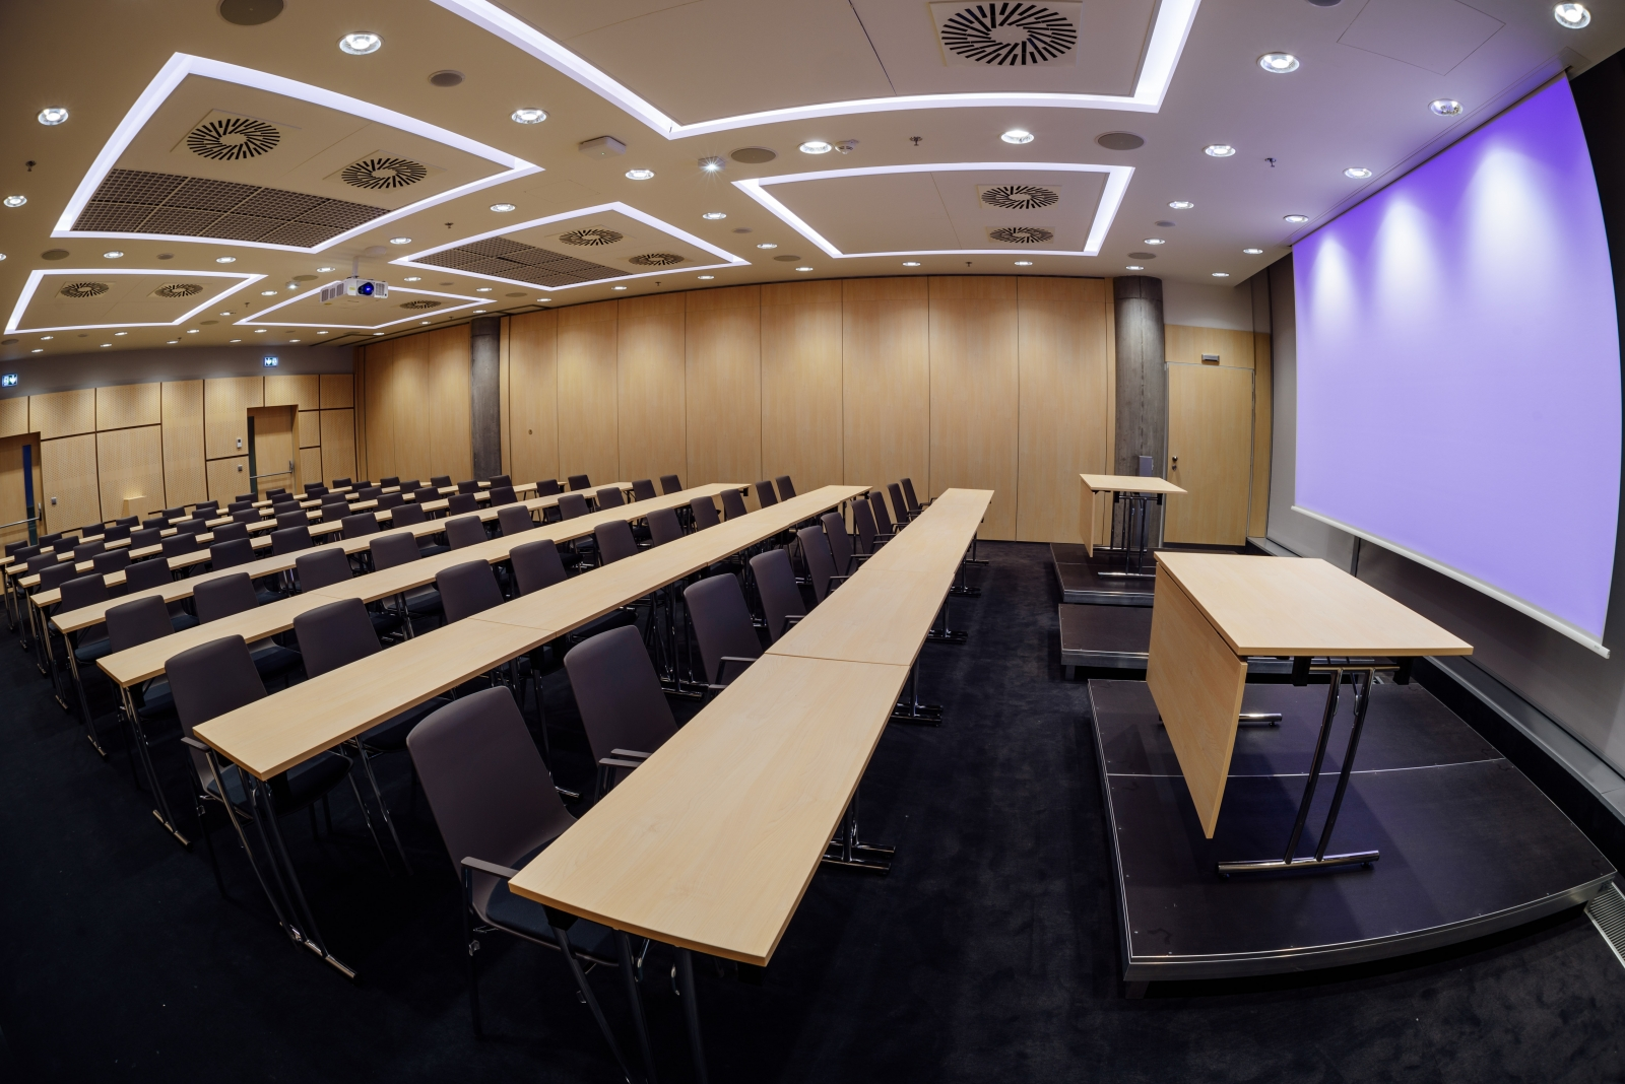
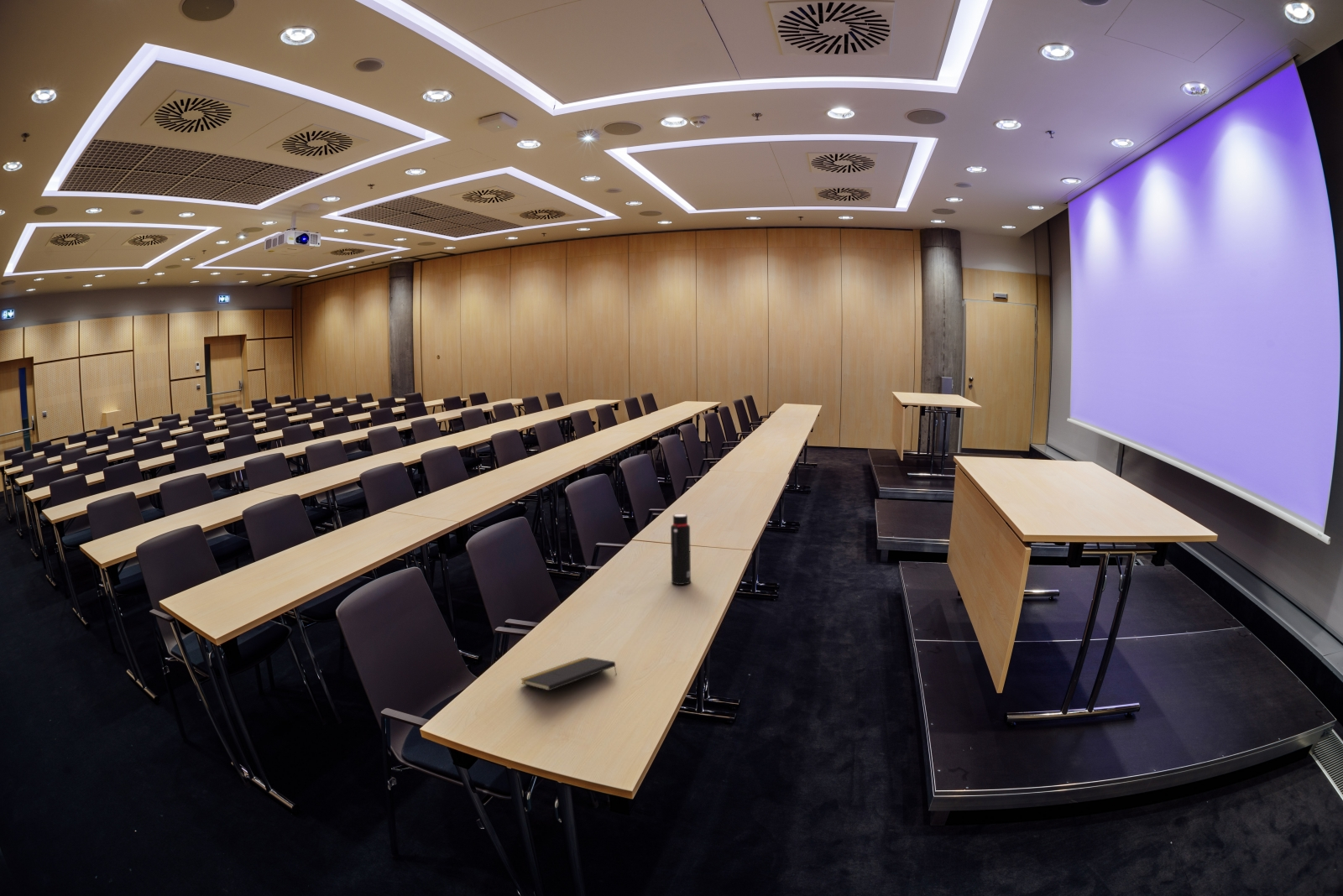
+ water bottle (679, 549)
+ notepad (568, 672)
